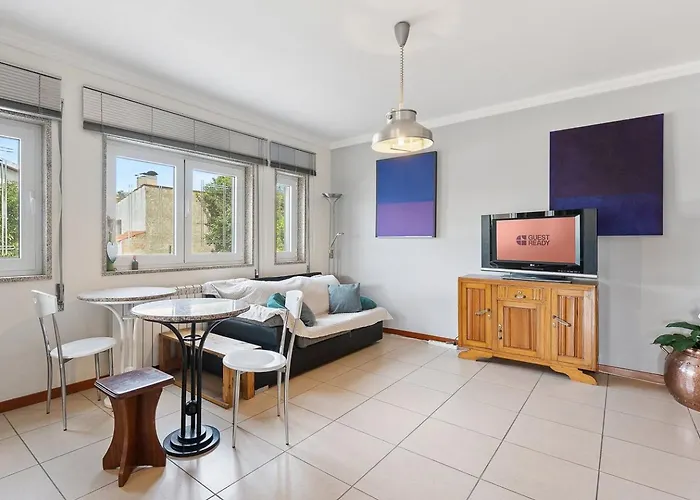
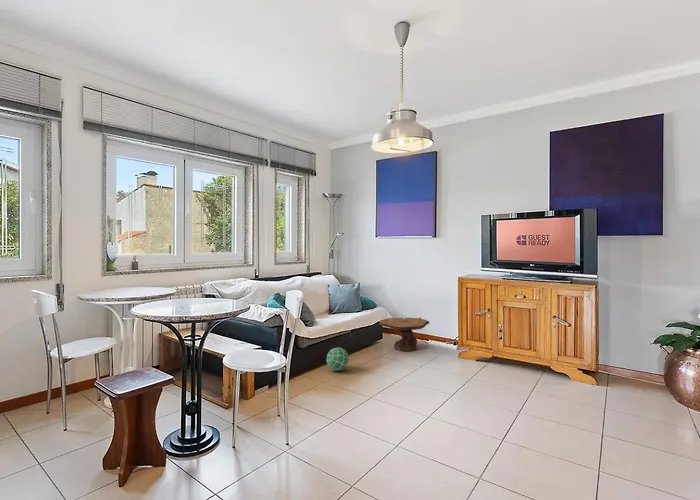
+ volleyball (337, 359)
+ side table (406, 333)
